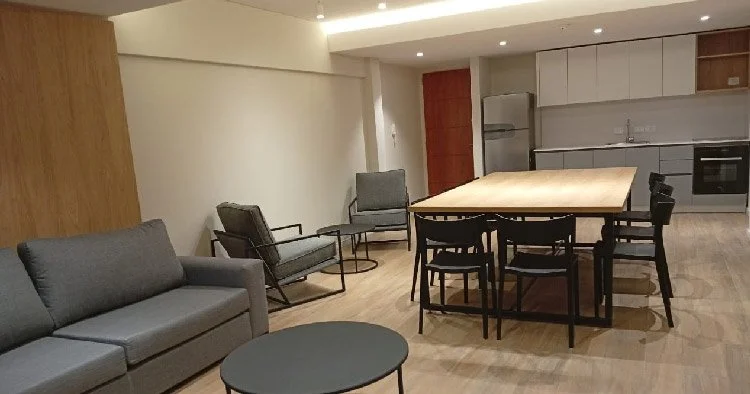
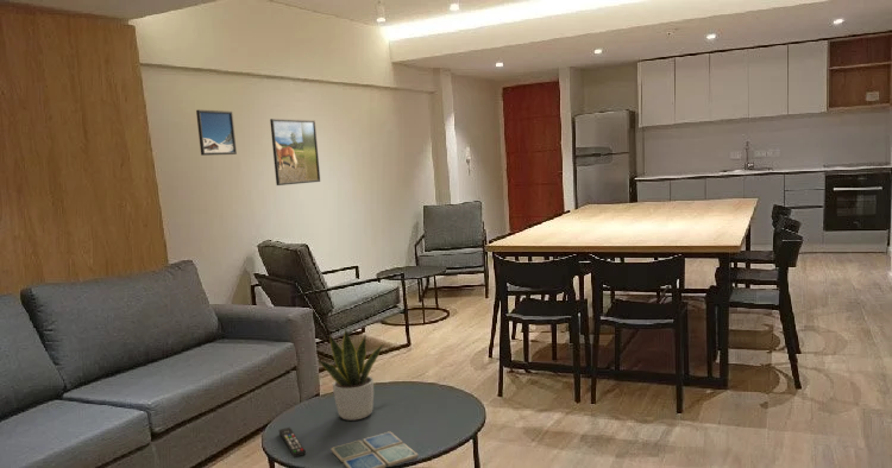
+ remote control (291, 441)
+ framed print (296, 151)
+ drink coaster (373, 451)
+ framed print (216, 132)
+ potted plant (353, 369)
